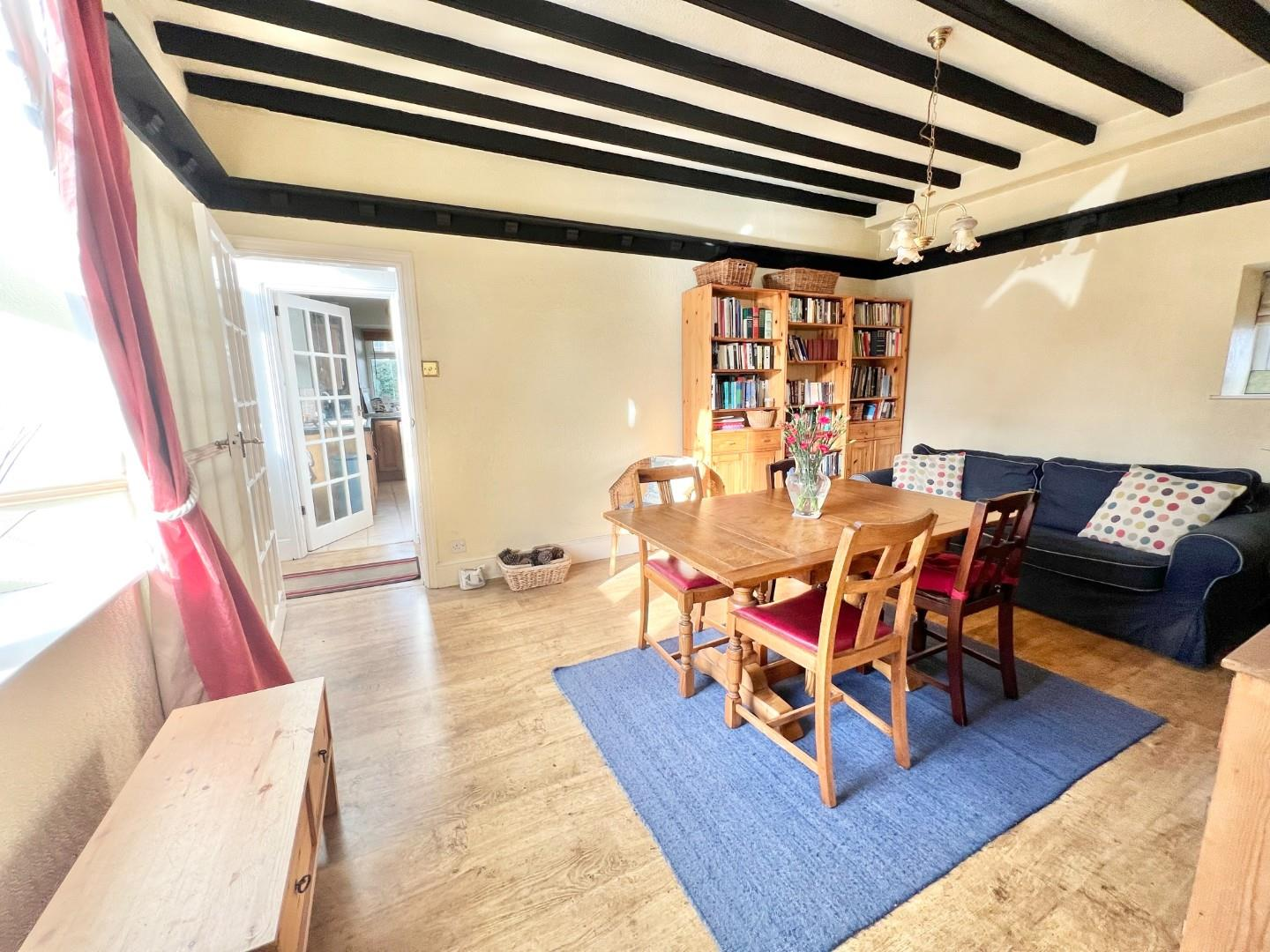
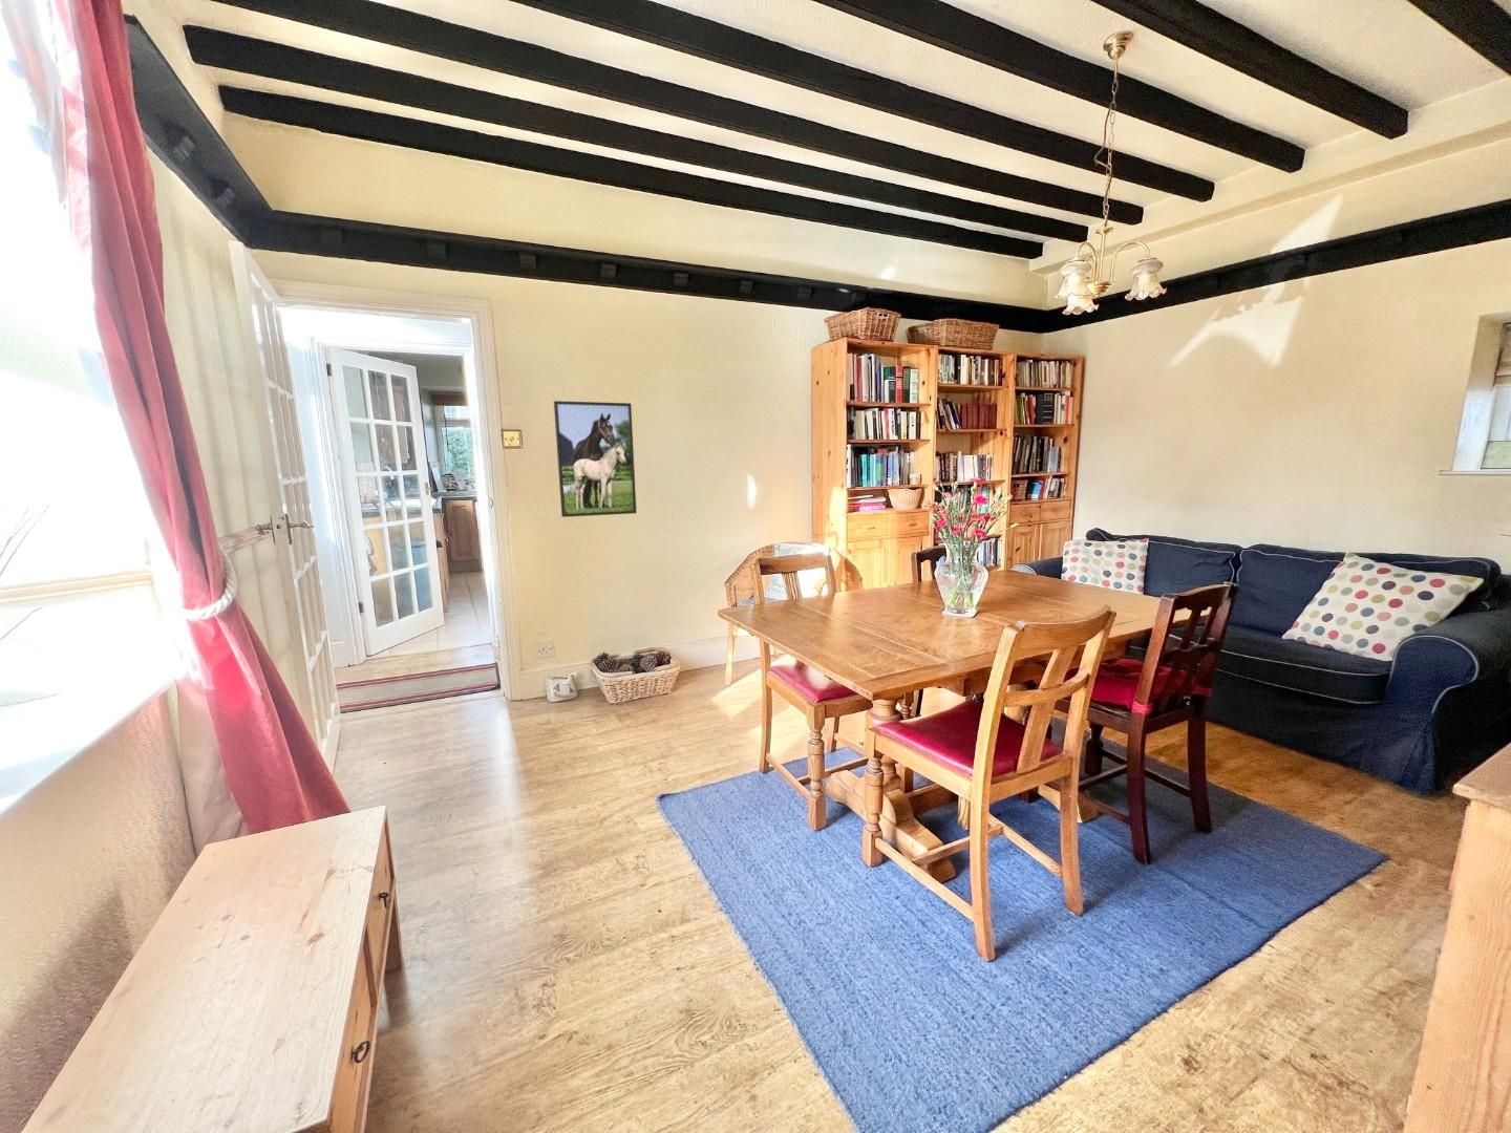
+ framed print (596, 459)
